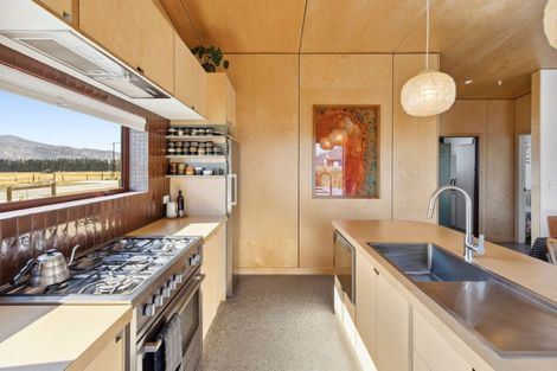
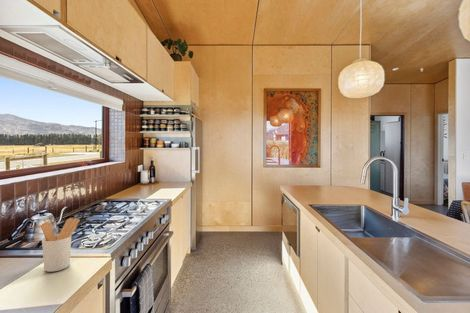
+ utensil holder (62, 242)
